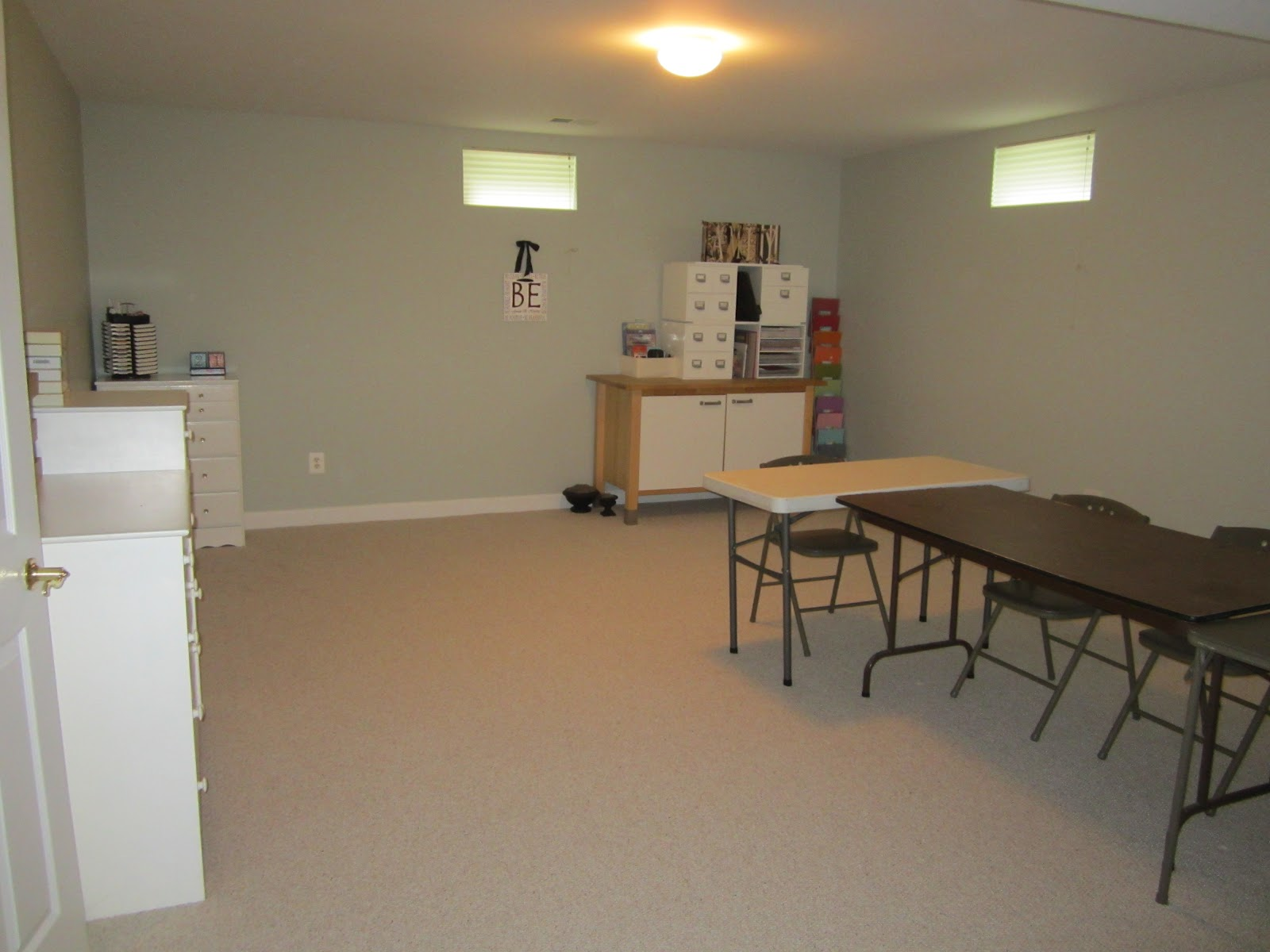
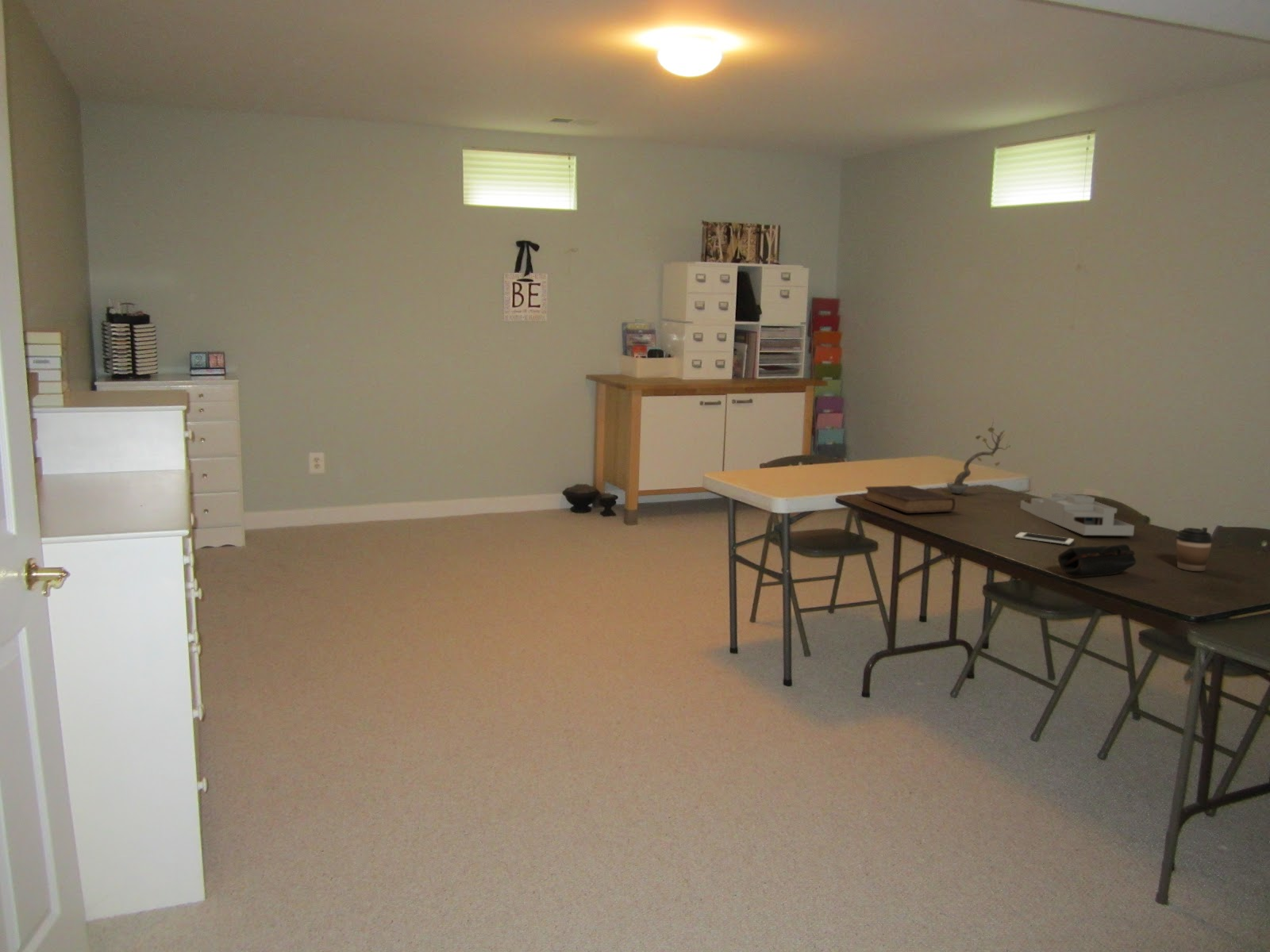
+ coffee cup (1193, 547)
+ pencil case (1096, 558)
+ cell phone (1044, 538)
+ book (908, 498)
+ desk organizer (1074, 509)
+ plant (985, 455)
